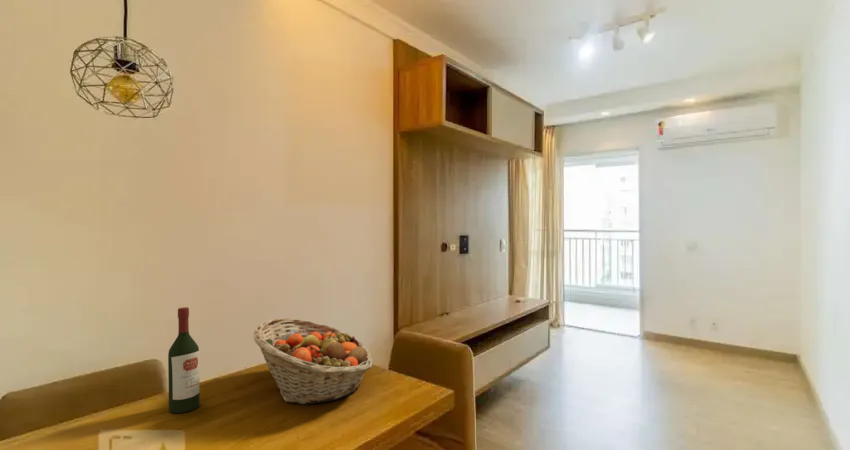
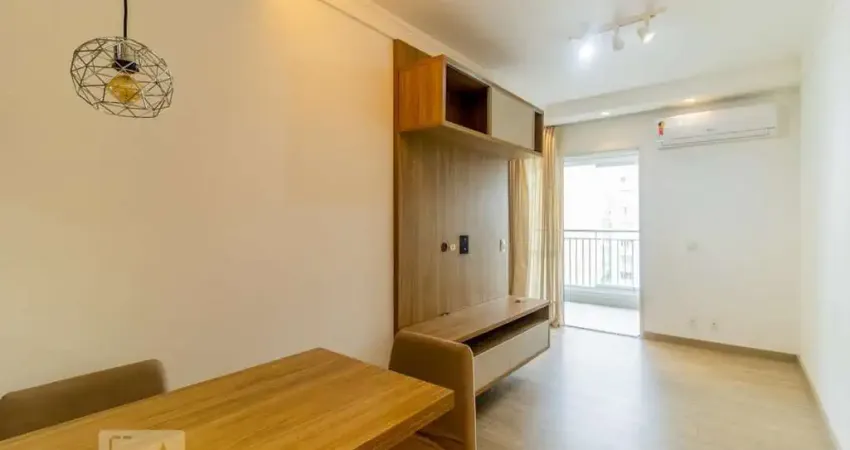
- fruit basket (315, 353)
- wine bottle (183, 357)
